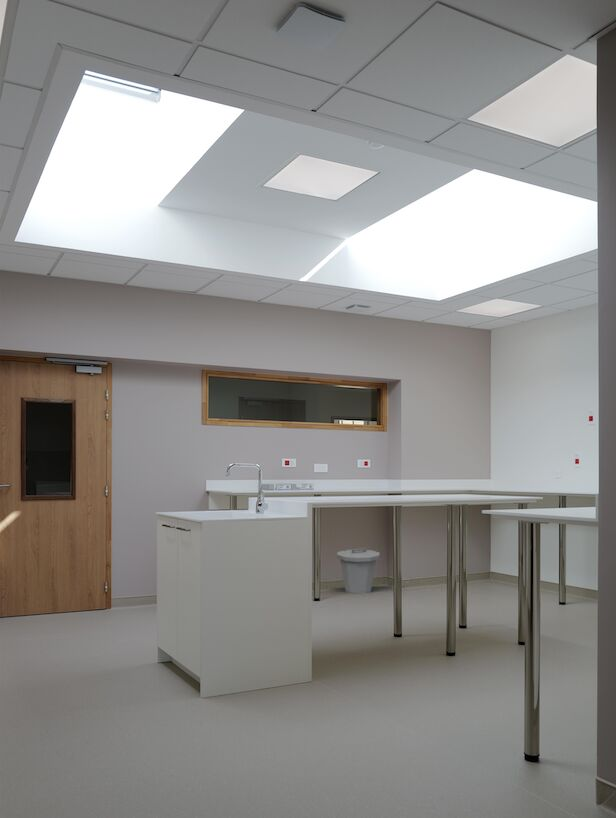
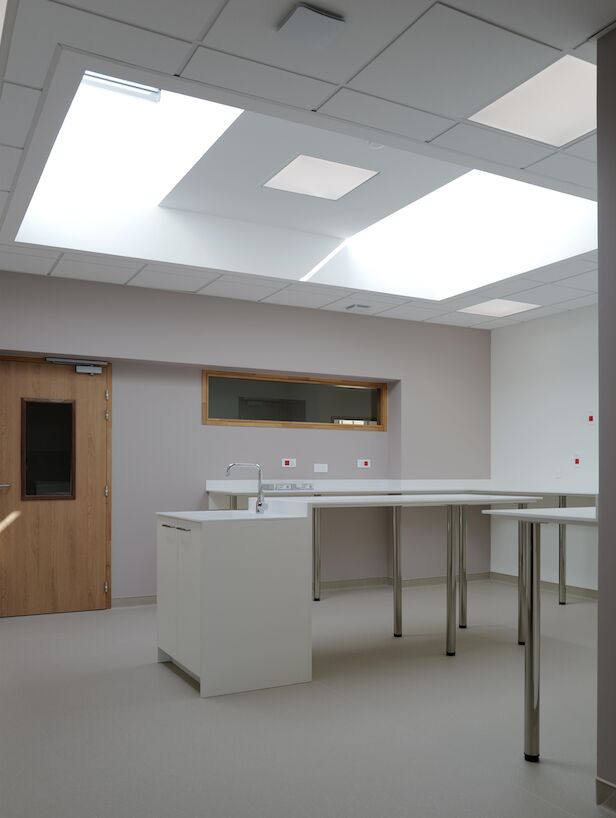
- trash can (358, 569)
